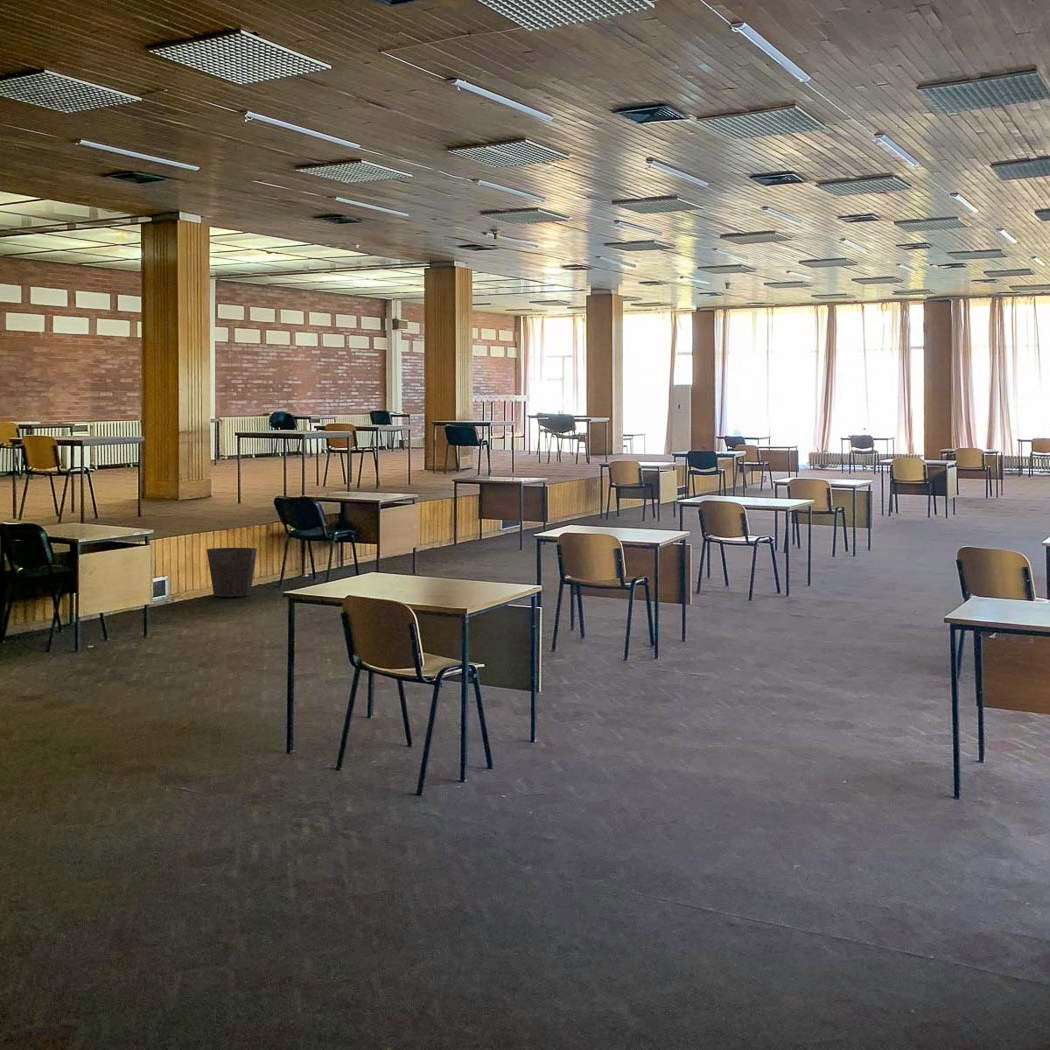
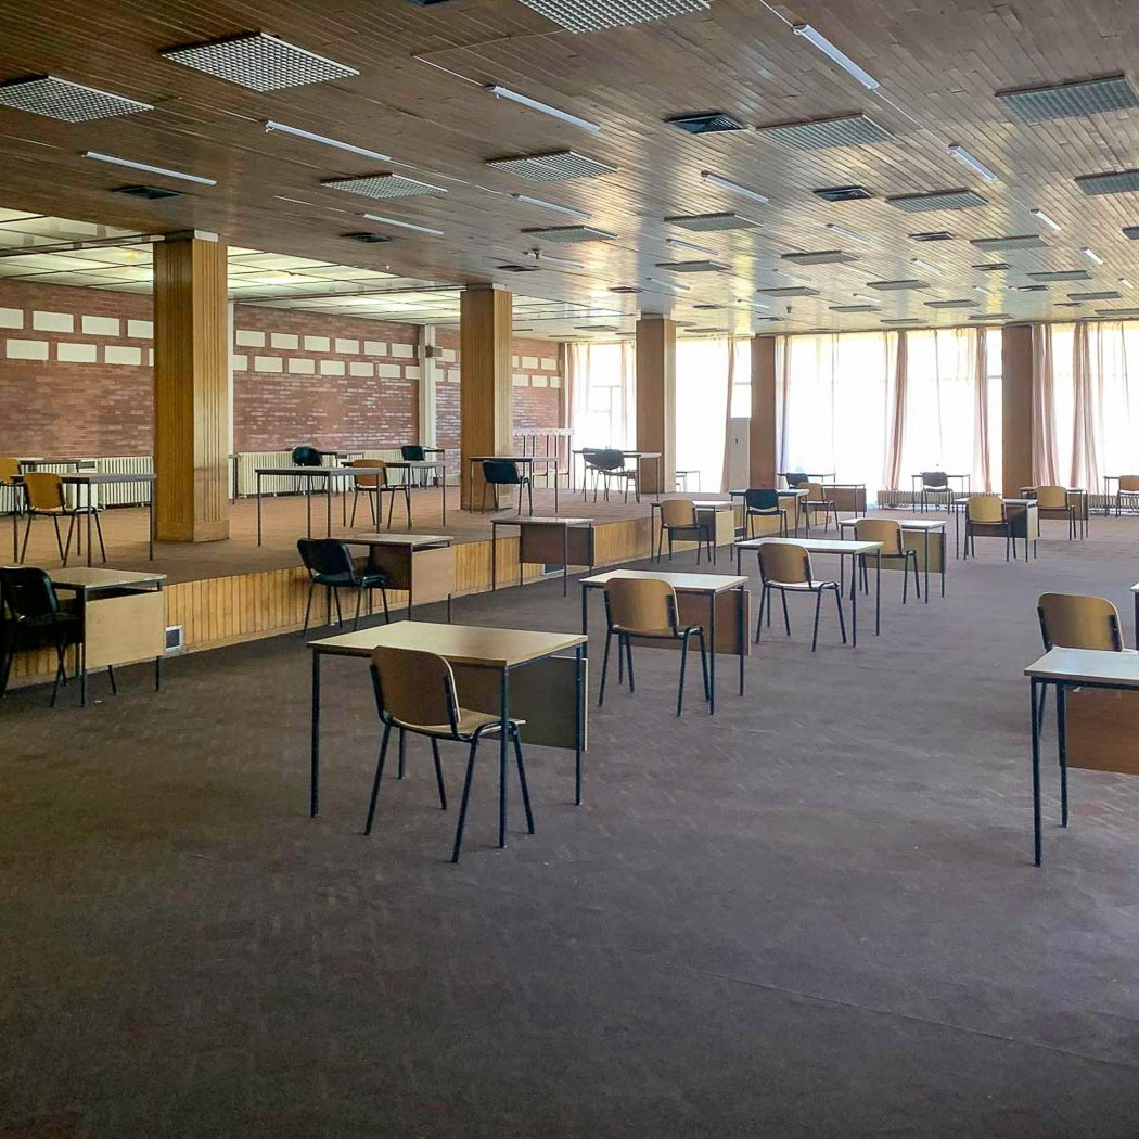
- waste bin (232, 571)
